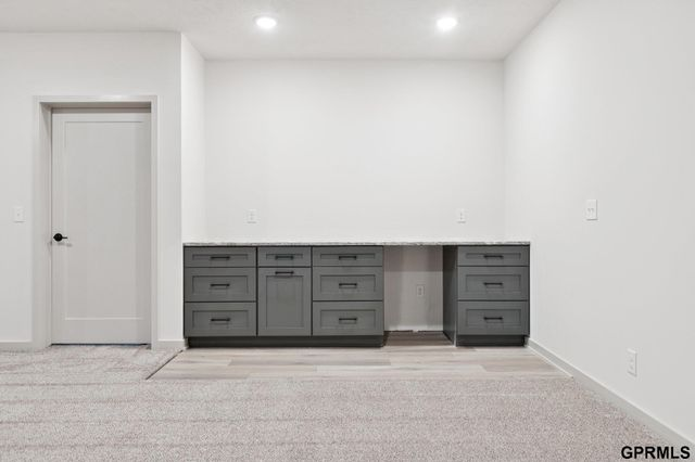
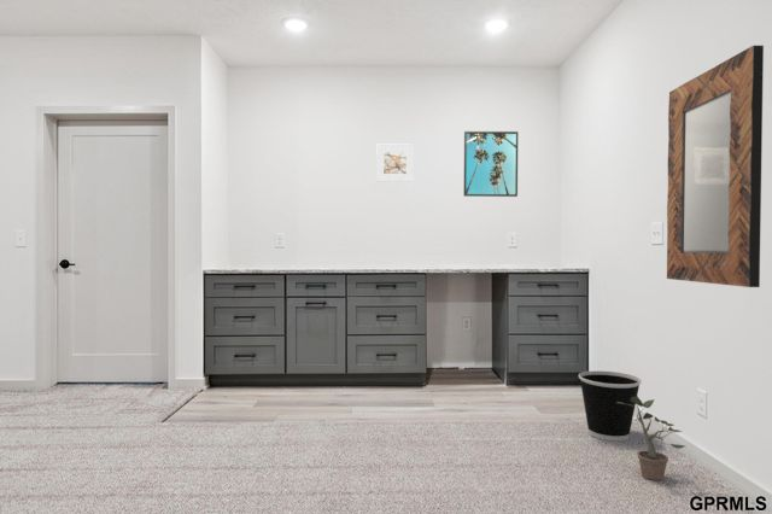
+ potted plant (650, 434)
+ wastebasket (608, 405)
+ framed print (394, 162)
+ home mirror (708, 177)
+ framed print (490, 163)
